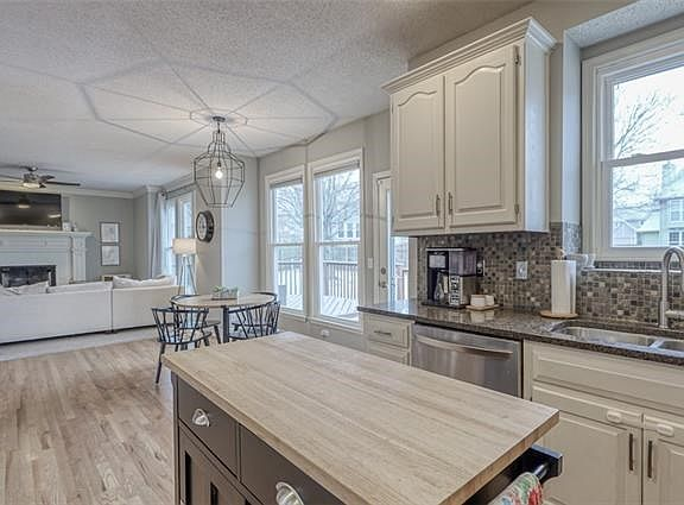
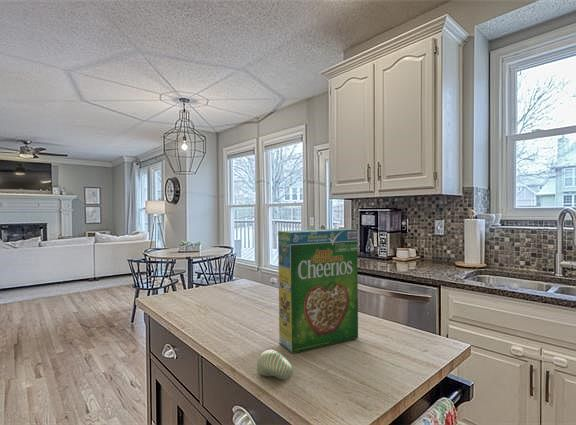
+ cereal box (318, 285)
+ decorative egg (274, 362)
